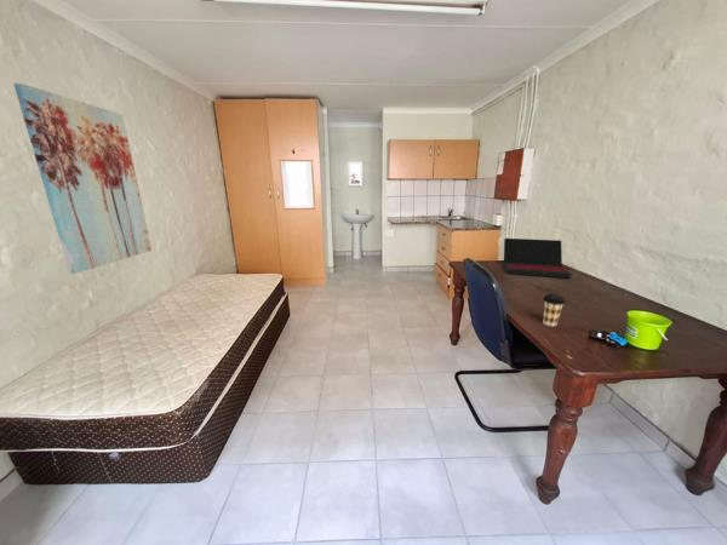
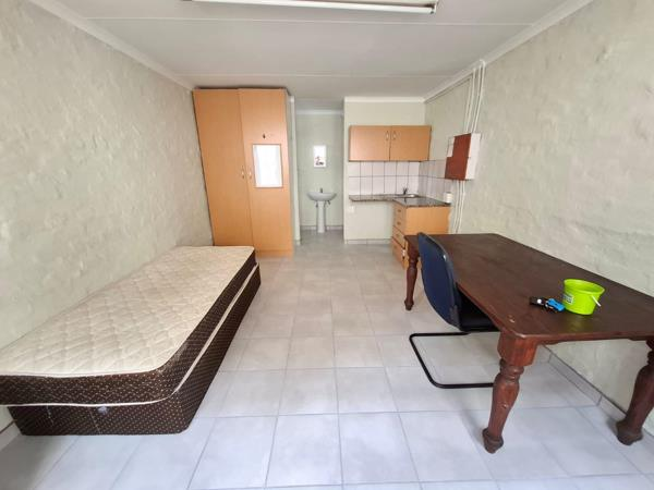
- wall art (98, 187)
- coffee cup (551, 310)
- laptop (534, 256)
